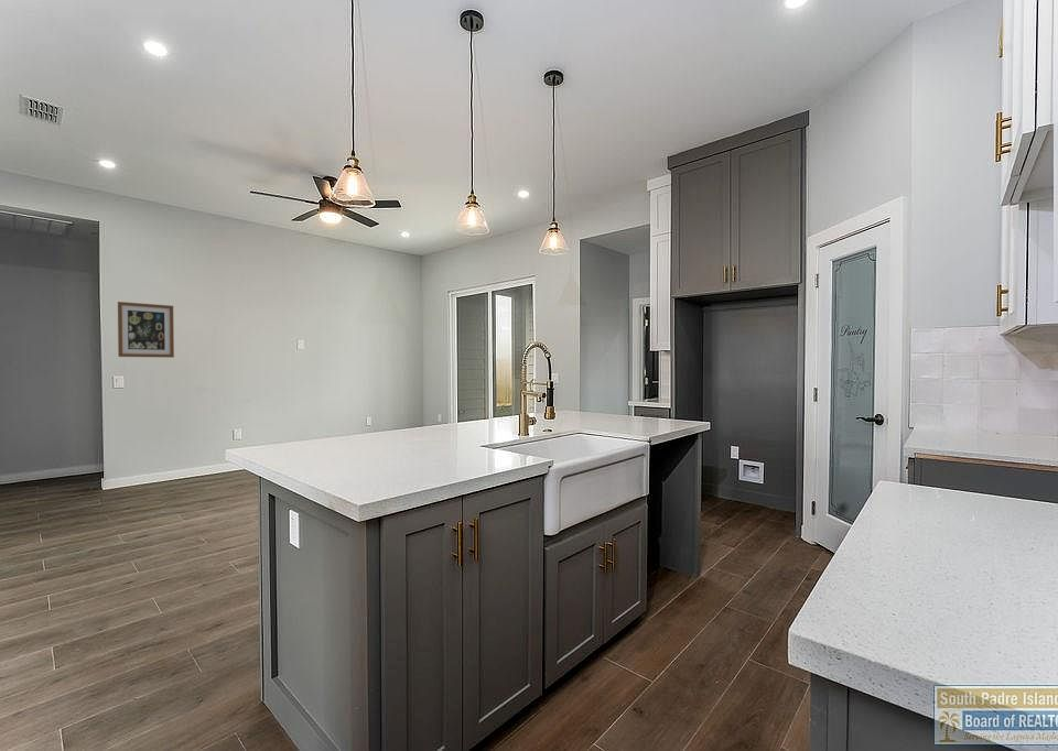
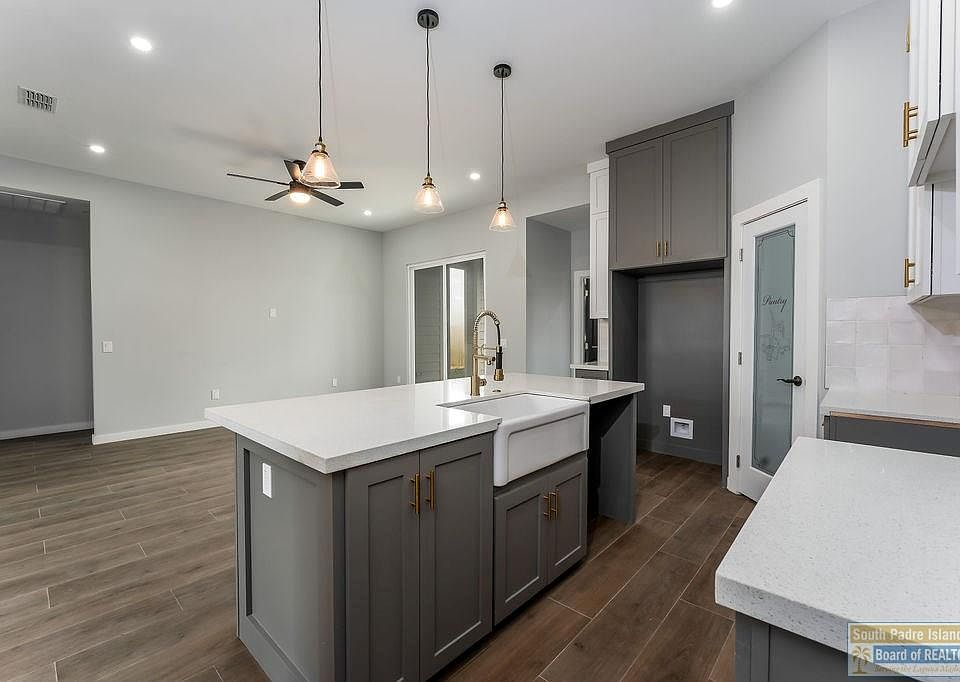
- wall art (147, 330)
